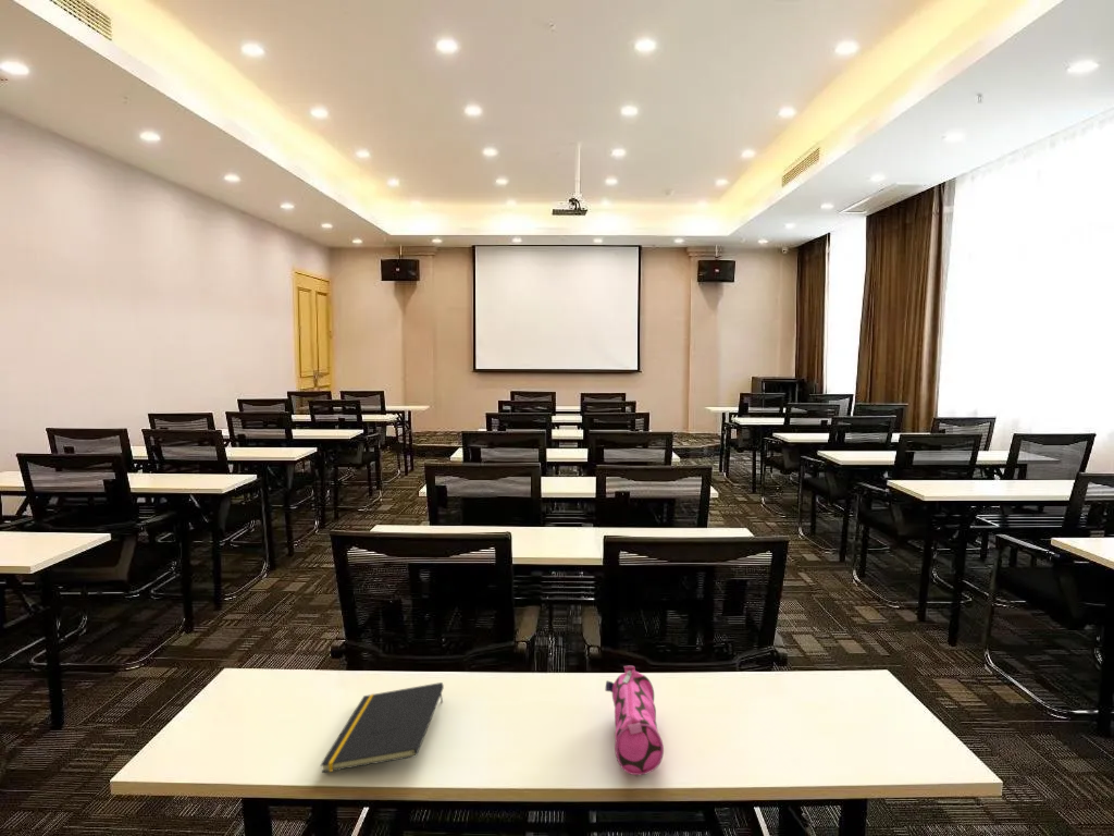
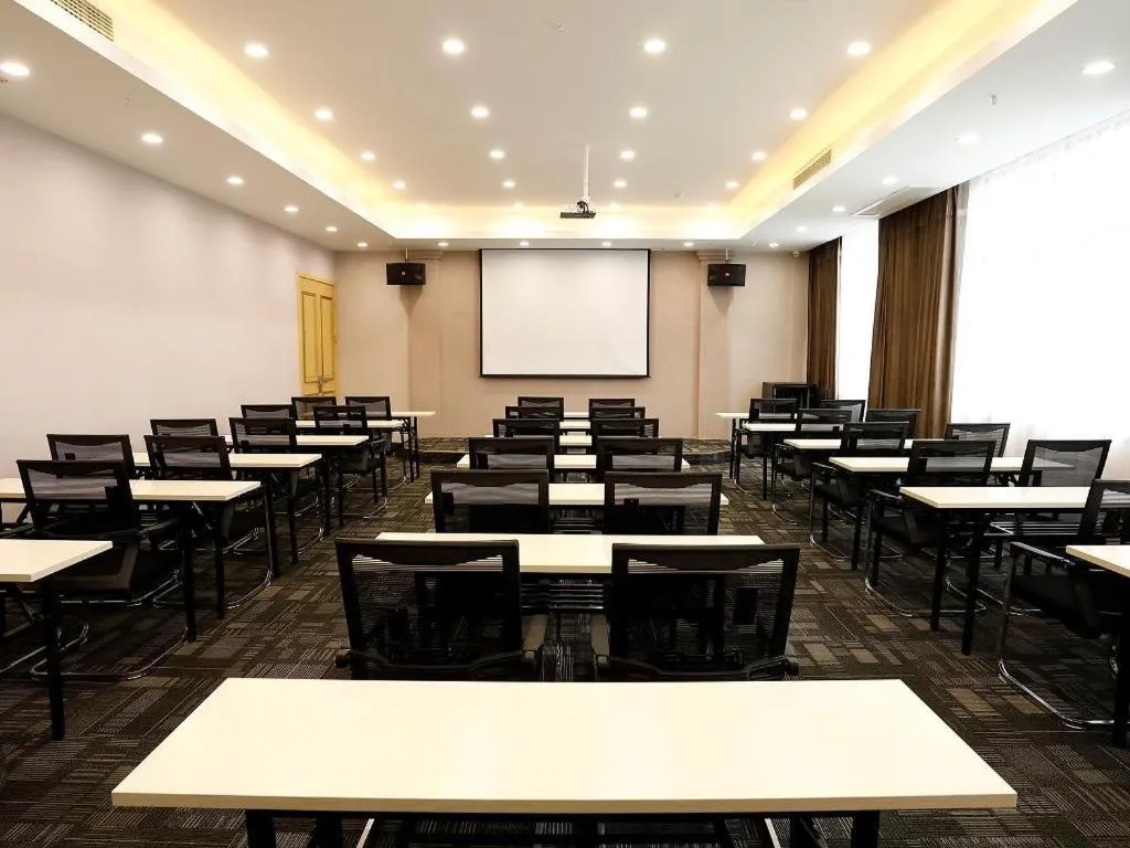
- notepad (387, 723)
- pencil case (634, 716)
